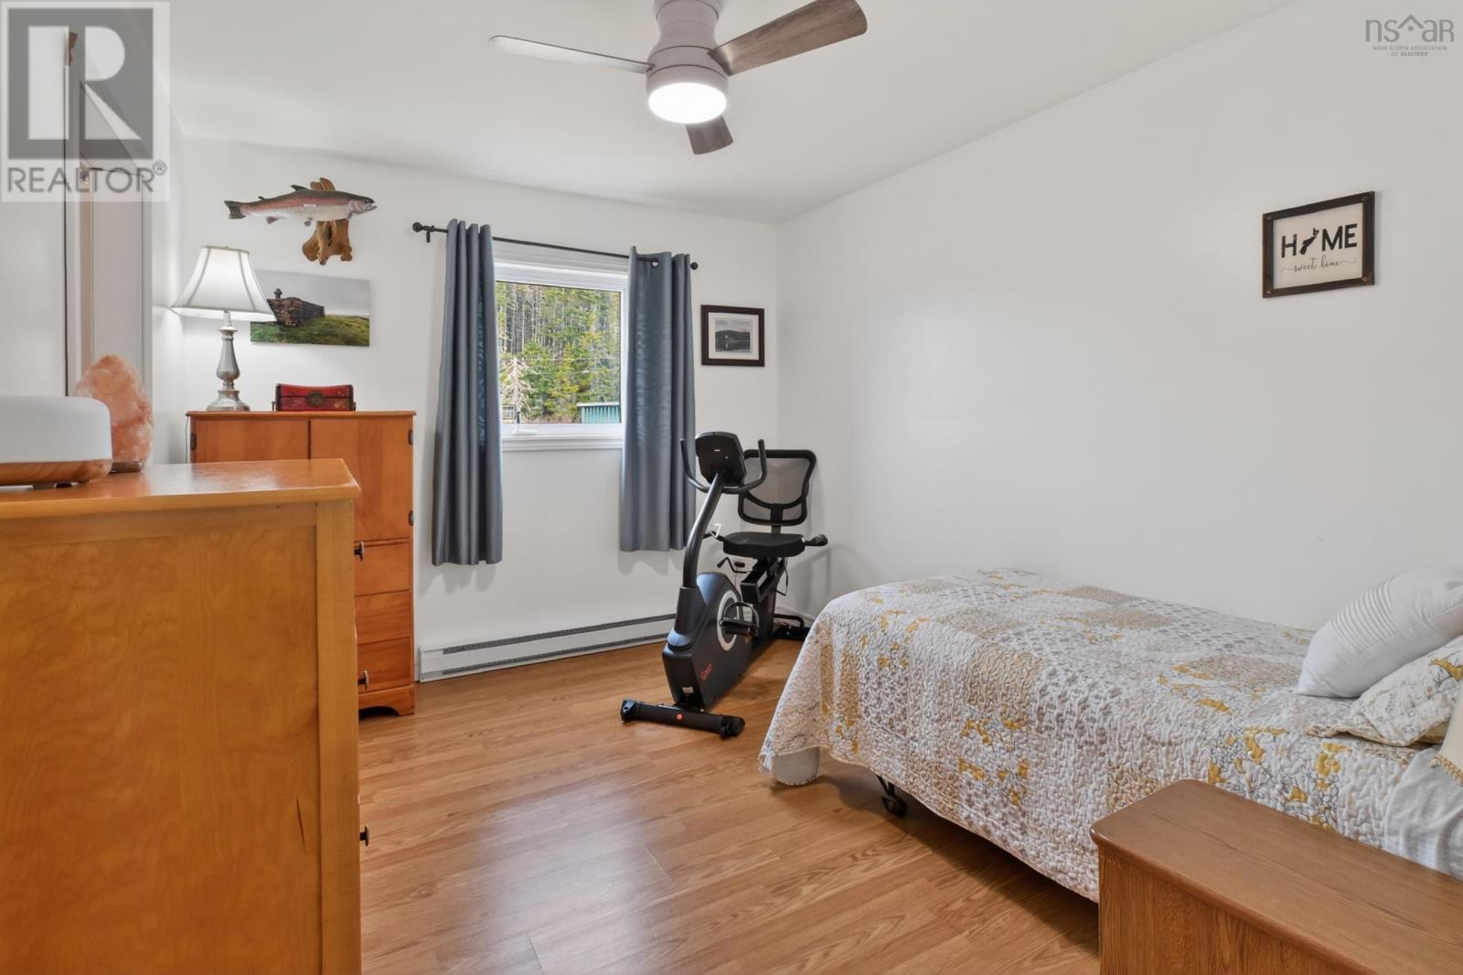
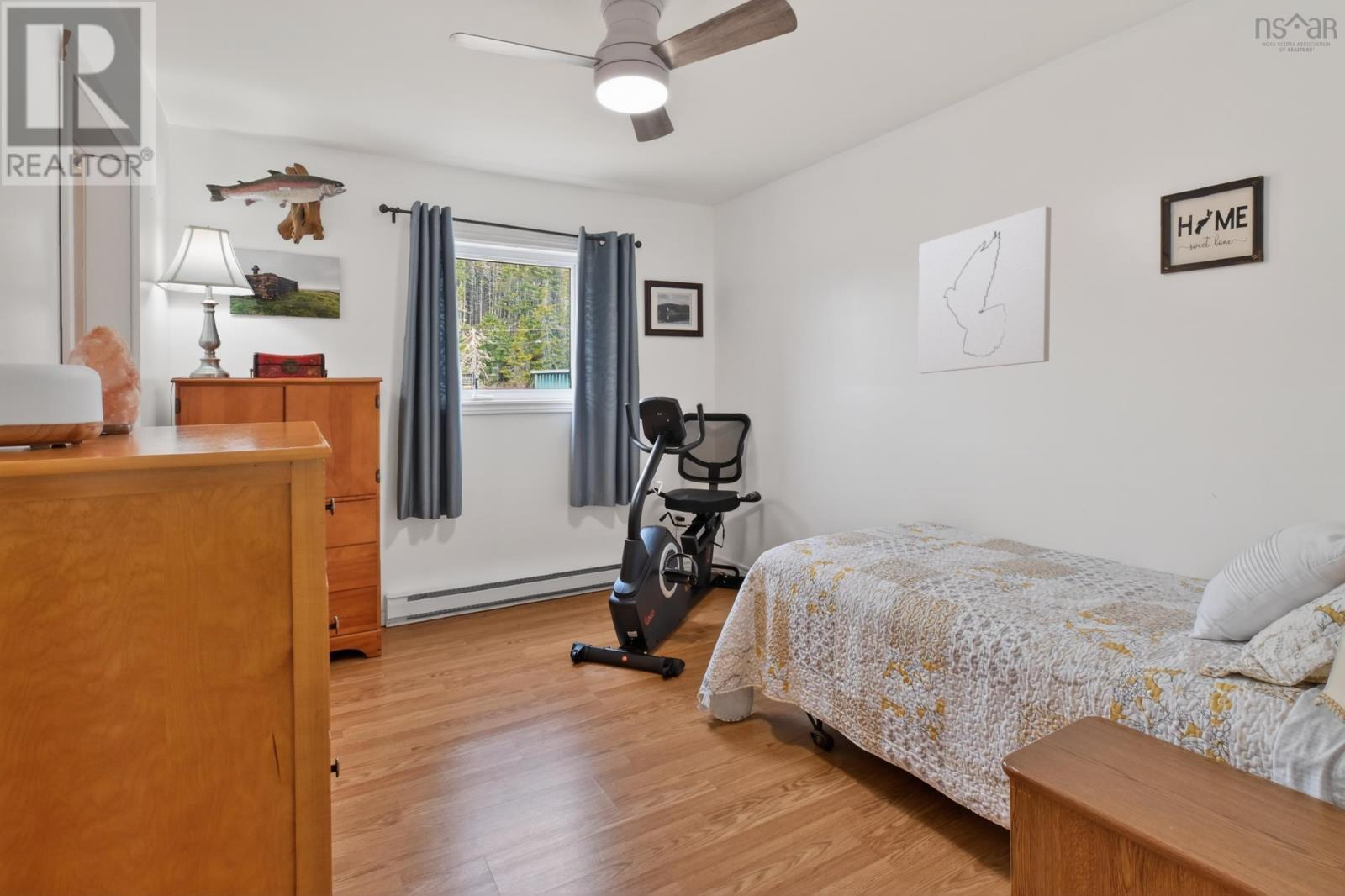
+ wall art (978, 298)
